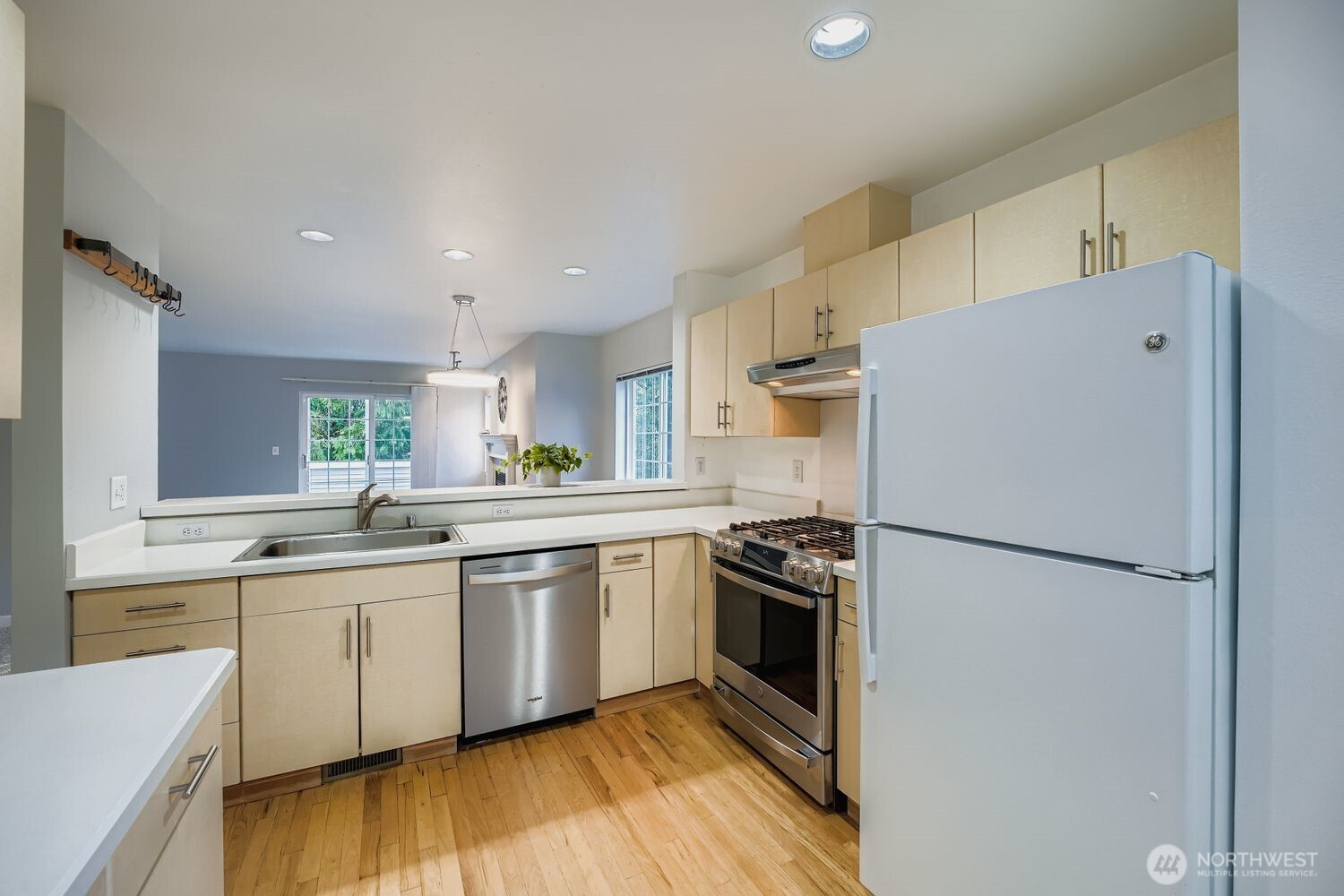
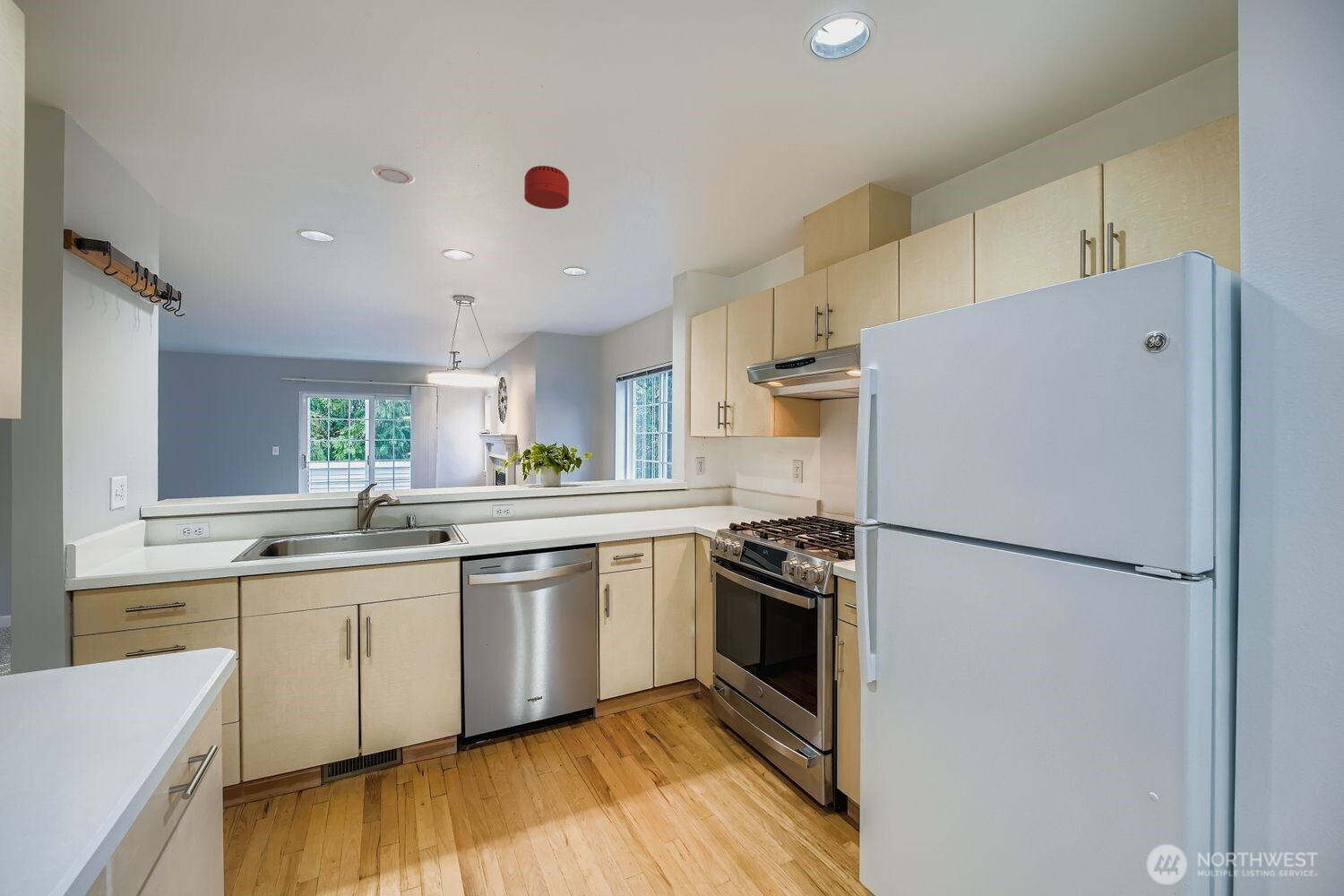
+ smoke detector (547, 186)
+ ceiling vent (393, 174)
